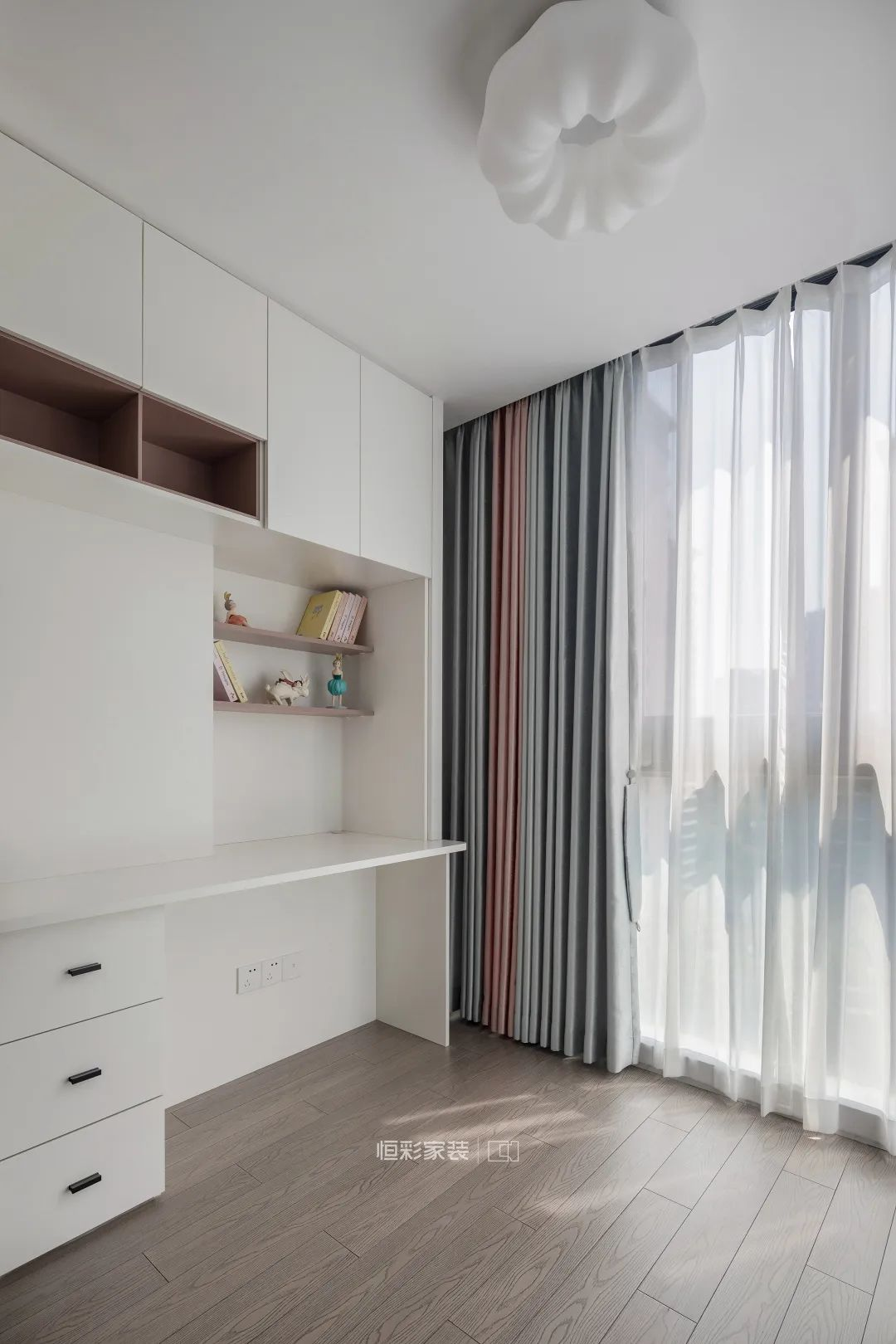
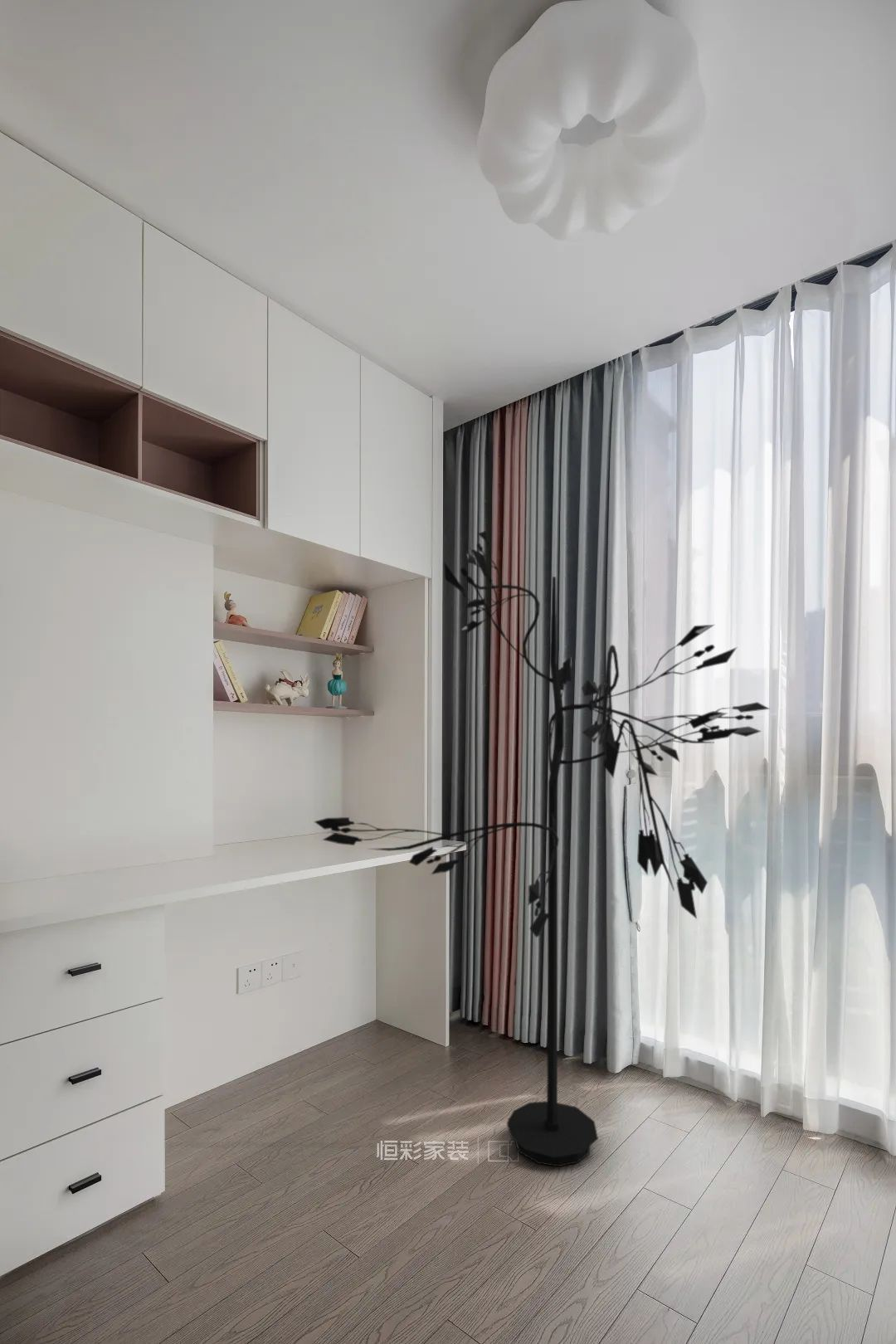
+ floor lamp (558, 839)
